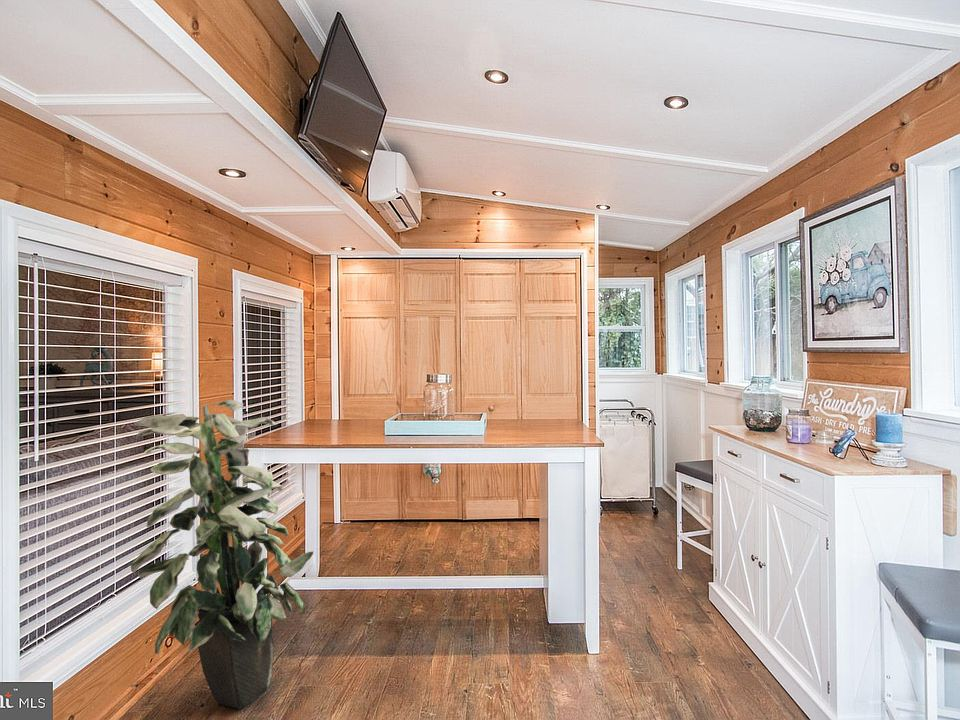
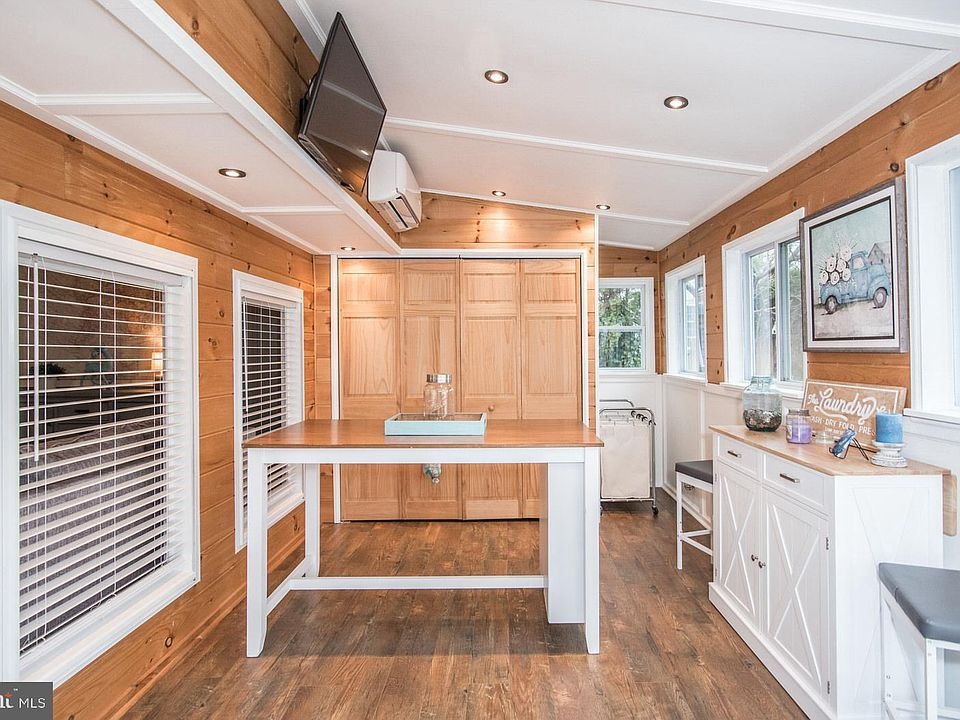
- indoor plant (222, 549)
